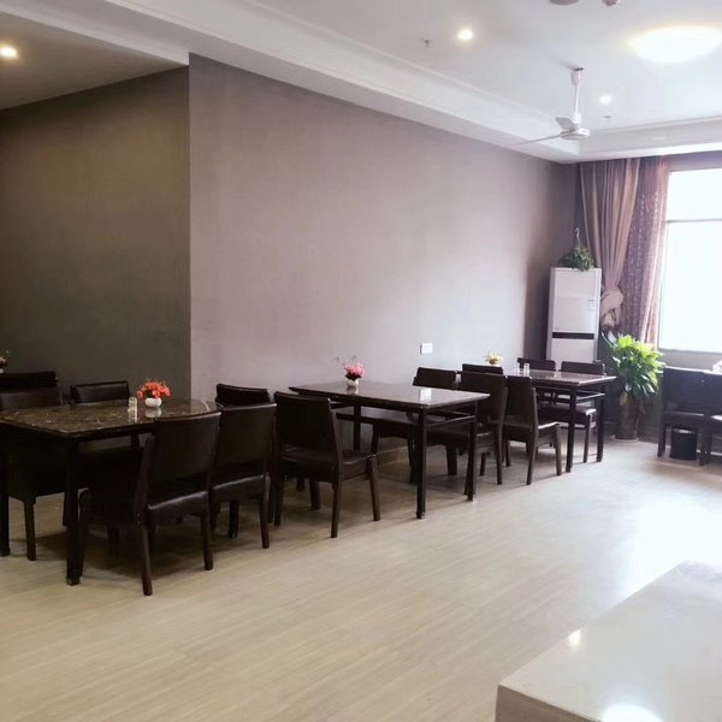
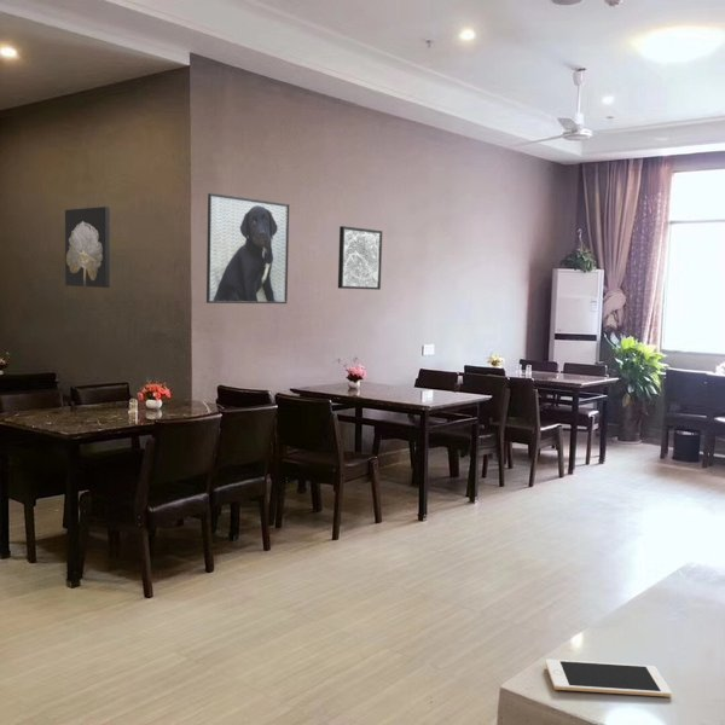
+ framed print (249, 251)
+ wall art (87, 248)
+ wall art (360, 259)
+ cell phone (605, 677)
